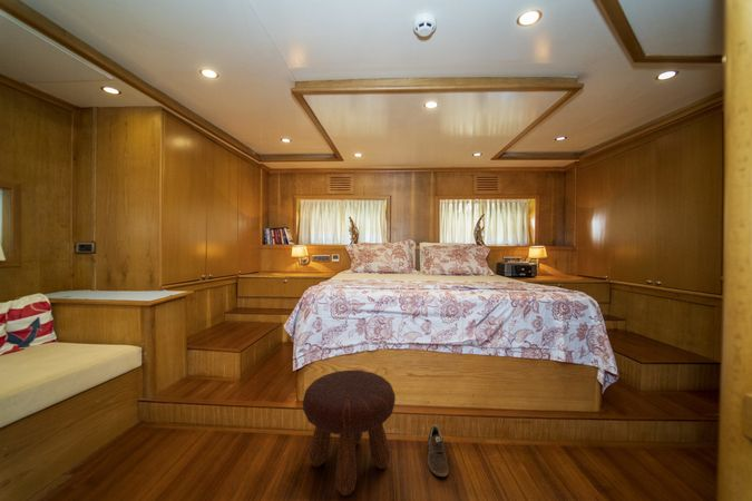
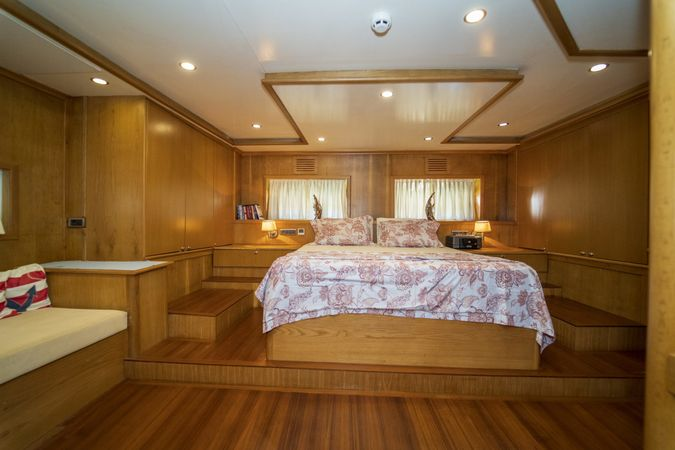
- footstool (349, 425)
- sneaker (436, 448)
